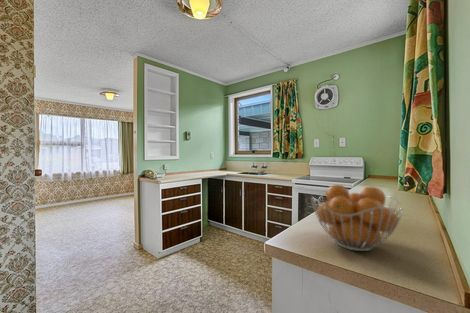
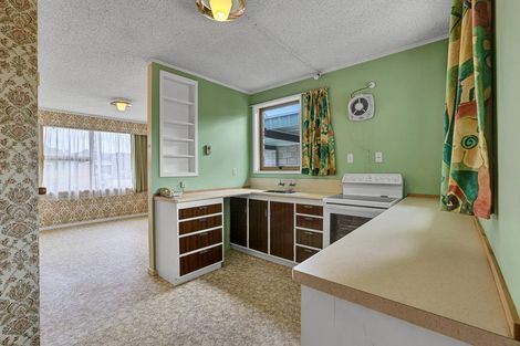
- fruit basket (353, 214)
